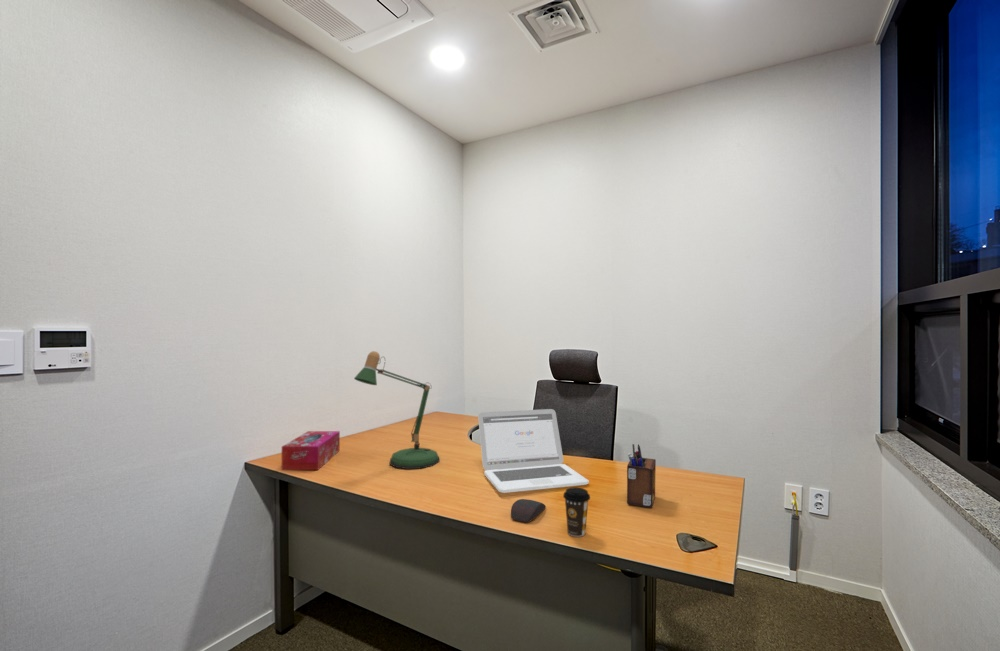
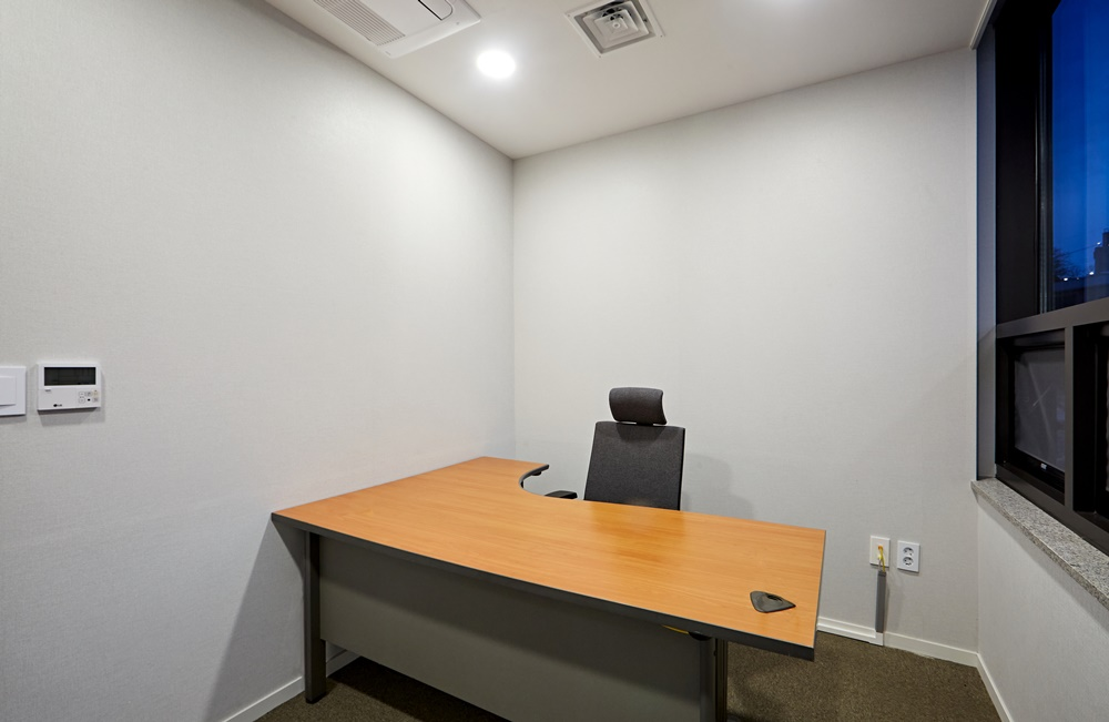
- desk lamp (419, 408)
- desk organizer (641, 473)
- laptop (530, 447)
- coffee cup (576, 511)
- computer mouse (528, 507)
- tissue box (312, 449)
